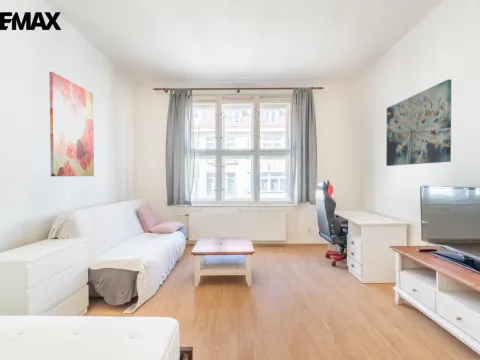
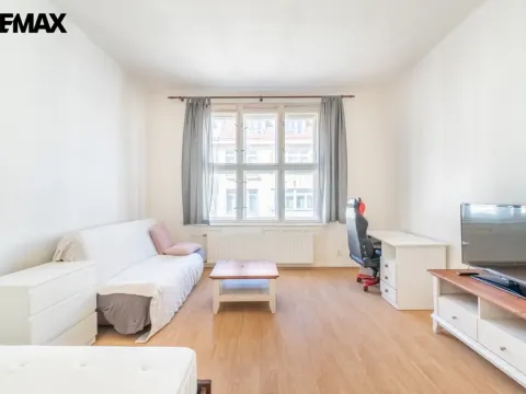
- wall art (74, 130)
- wall art (413, 130)
